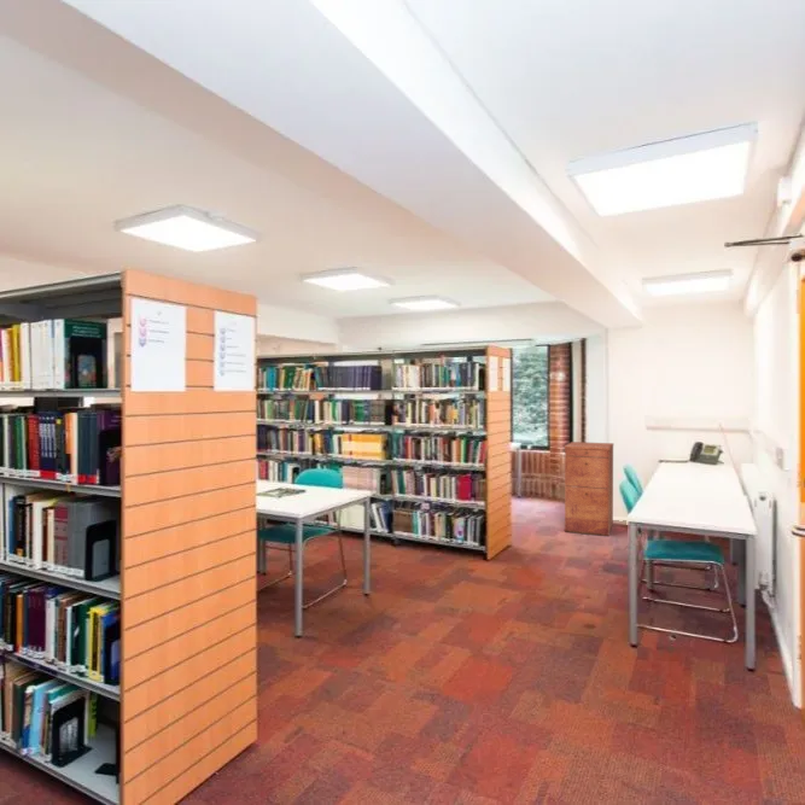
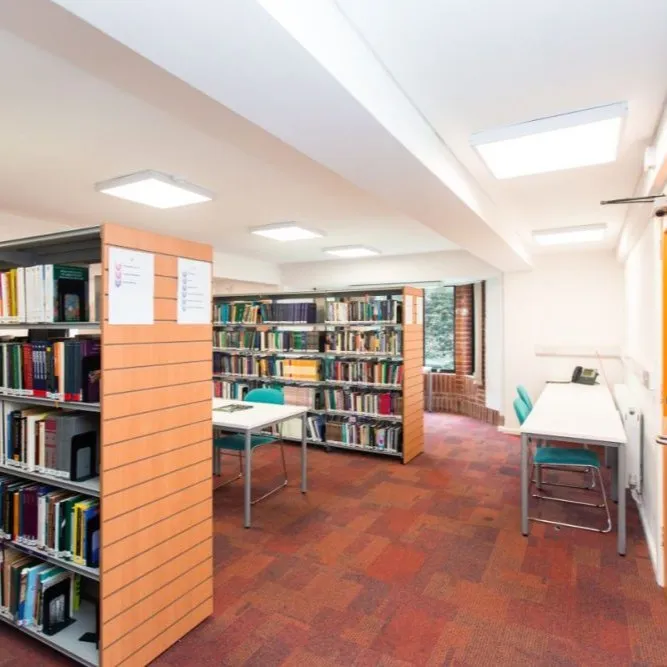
- filing cabinet (589, 486)
